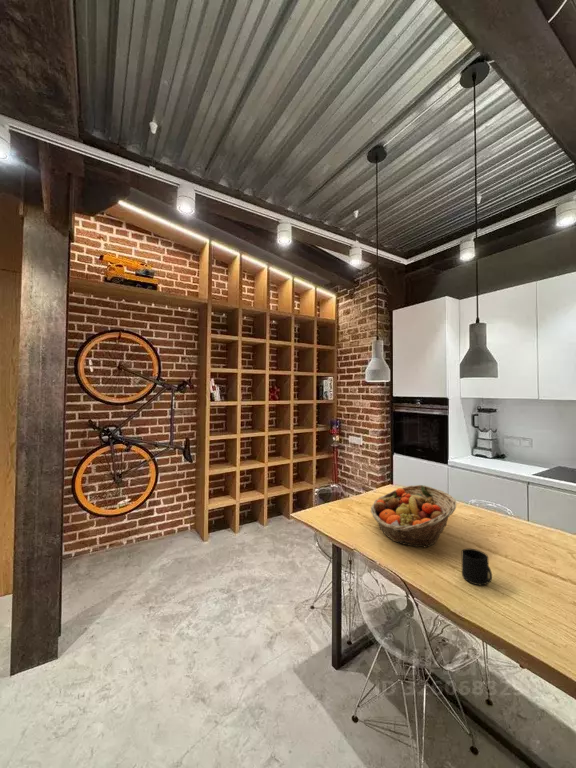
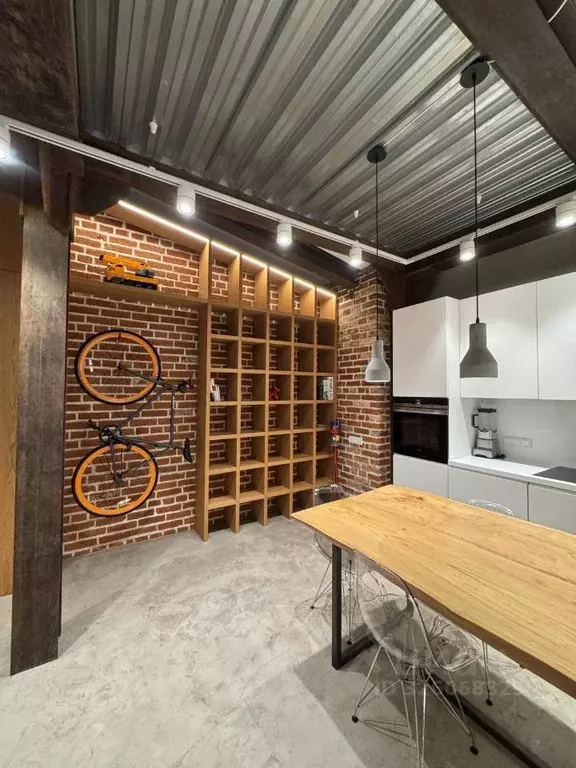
- mug (477, 568)
- fruit basket (411, 512)
